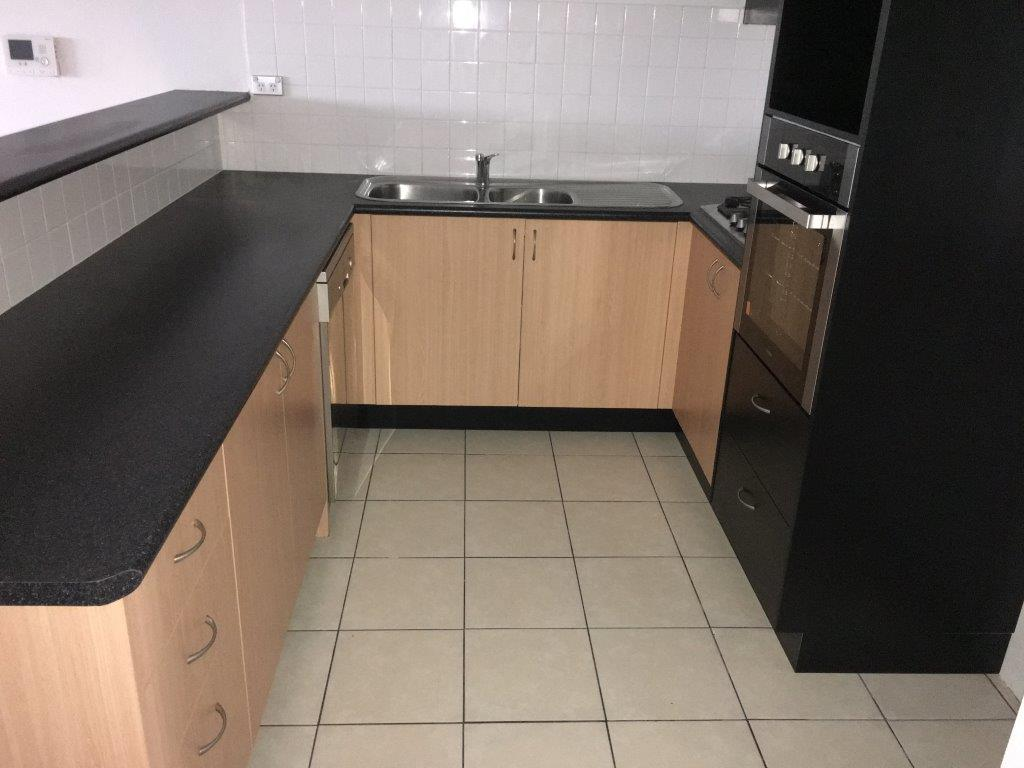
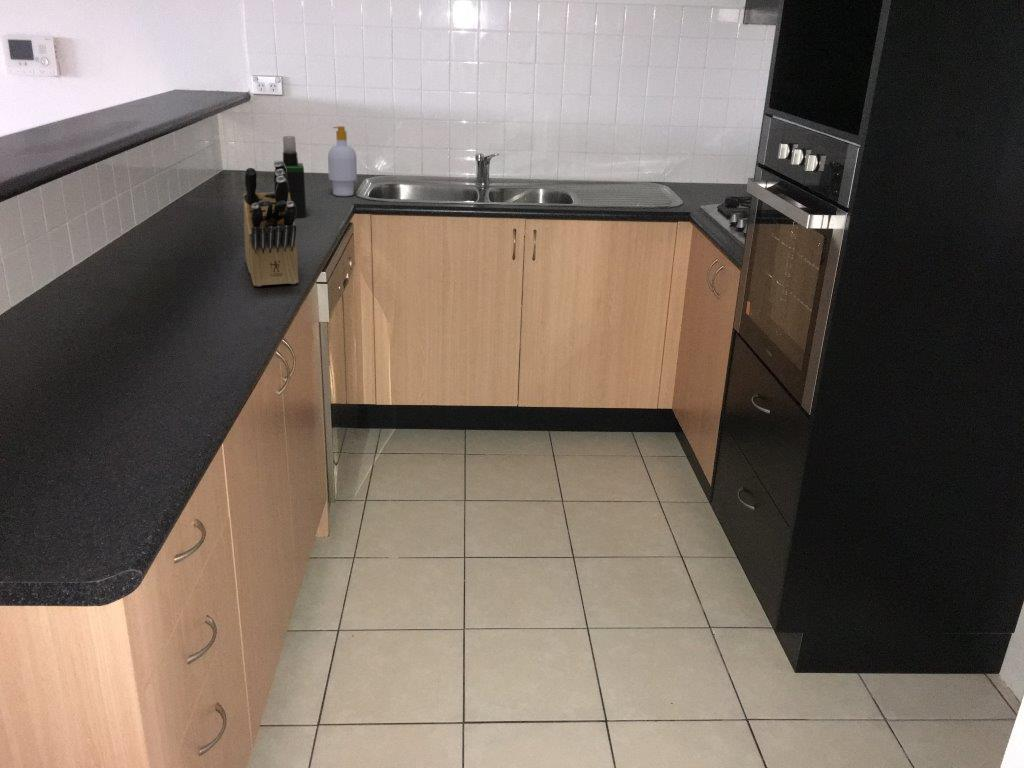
+ knife block (268, 217)
+ spray bottle (291, 176)
+ soap bottle (342, 161)
